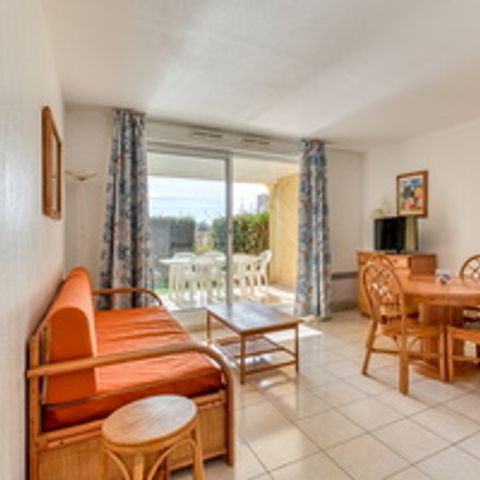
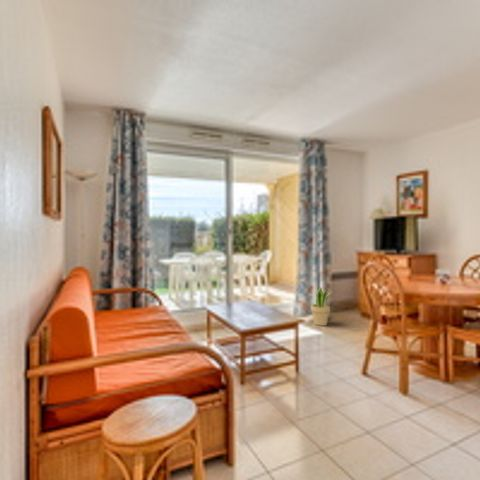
+ potted plant (322, 305)
